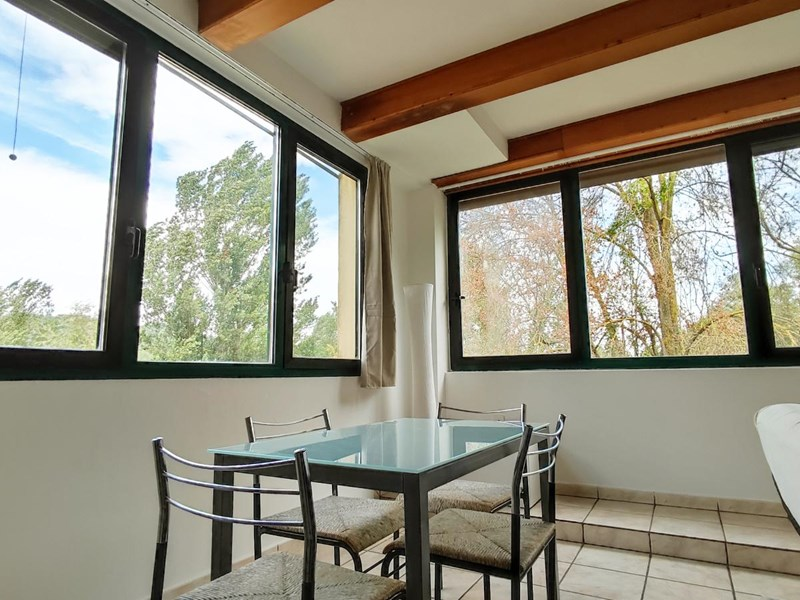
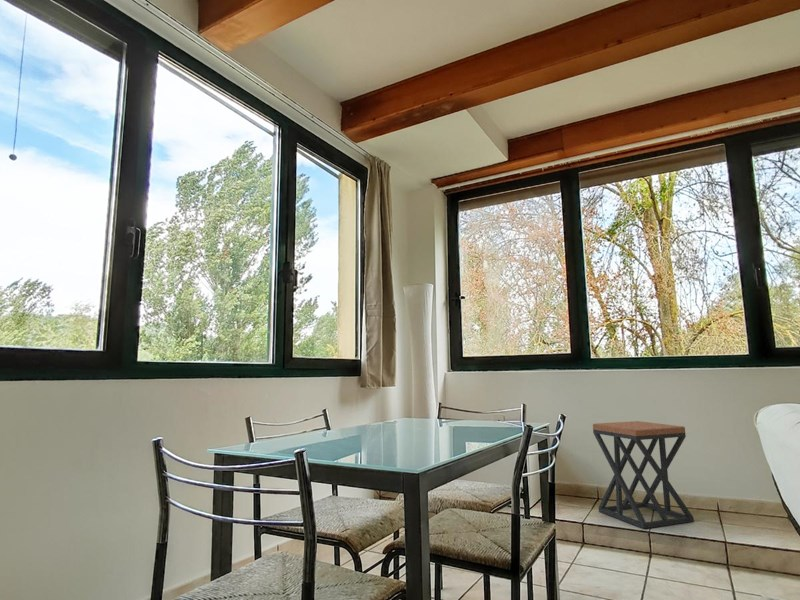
+ stool (640, 470)
